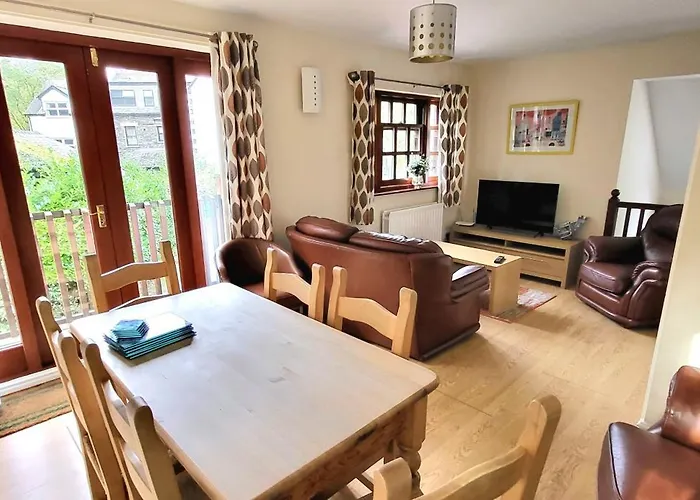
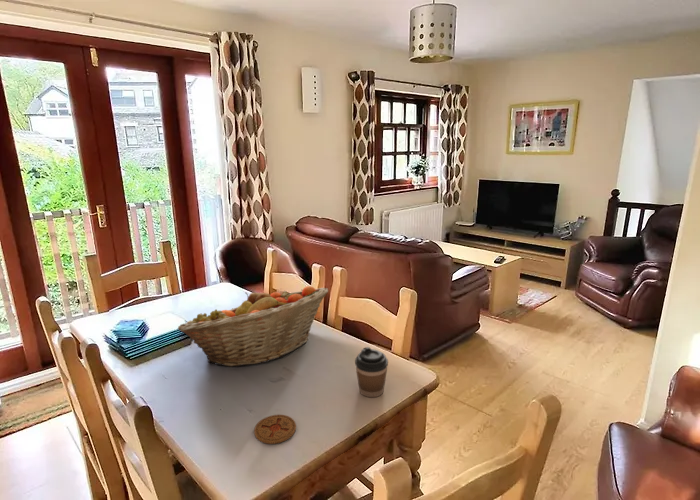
+ coffee cup (371, 371)
+ coaster (275, 428)
+ fruit basket (258, 318)
